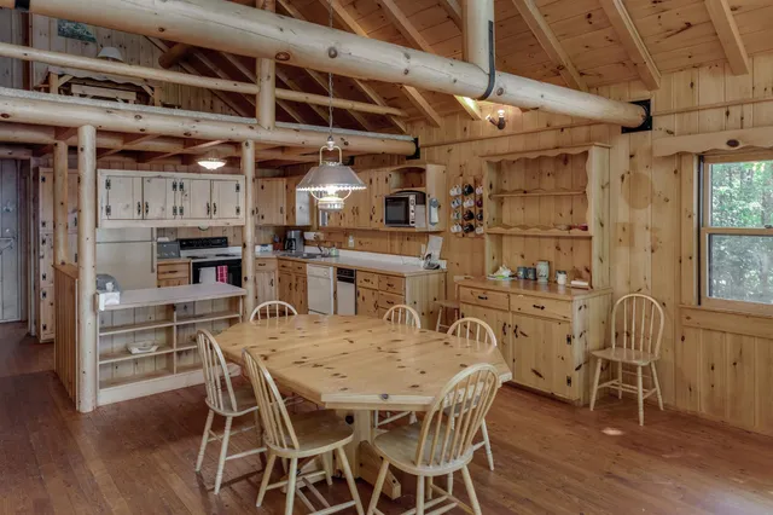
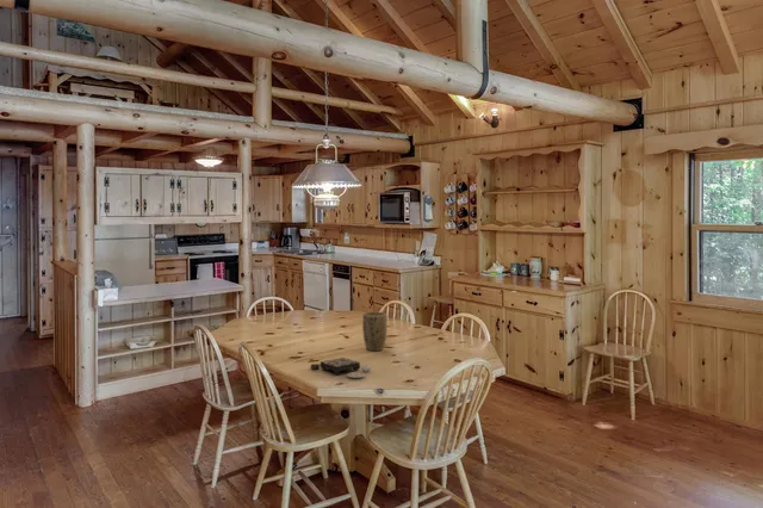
+ plant pot (374, 330)
+ board game (340, 365)
